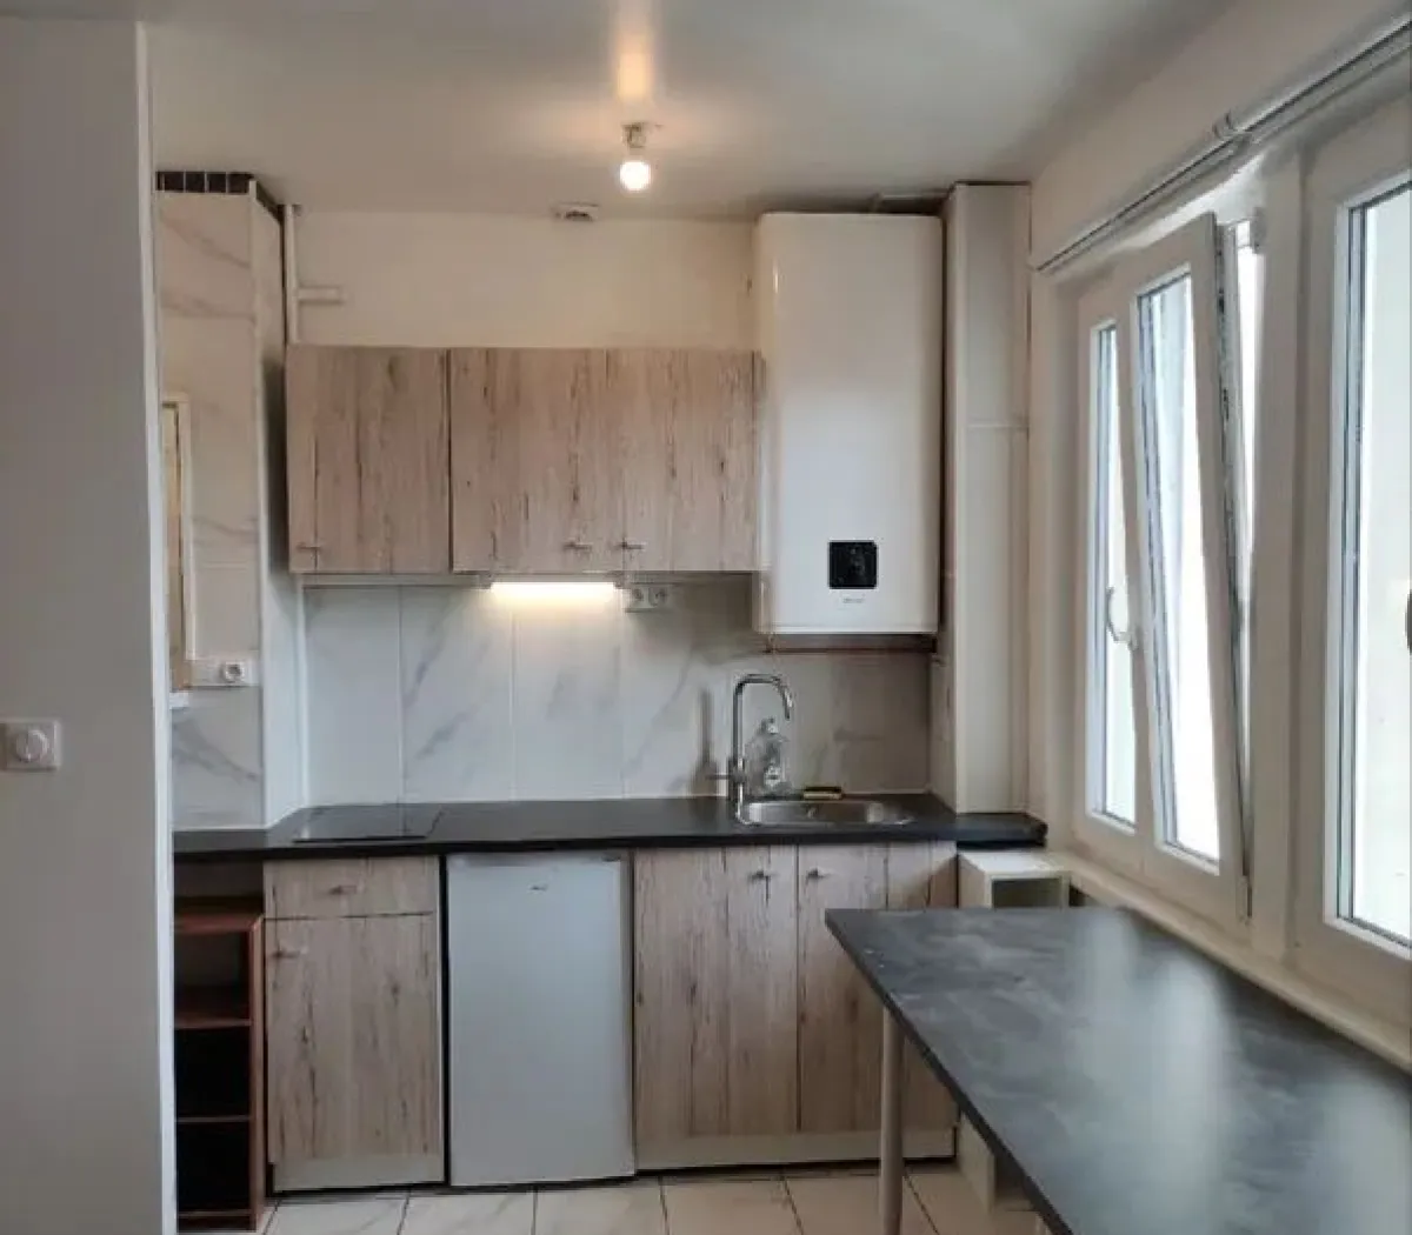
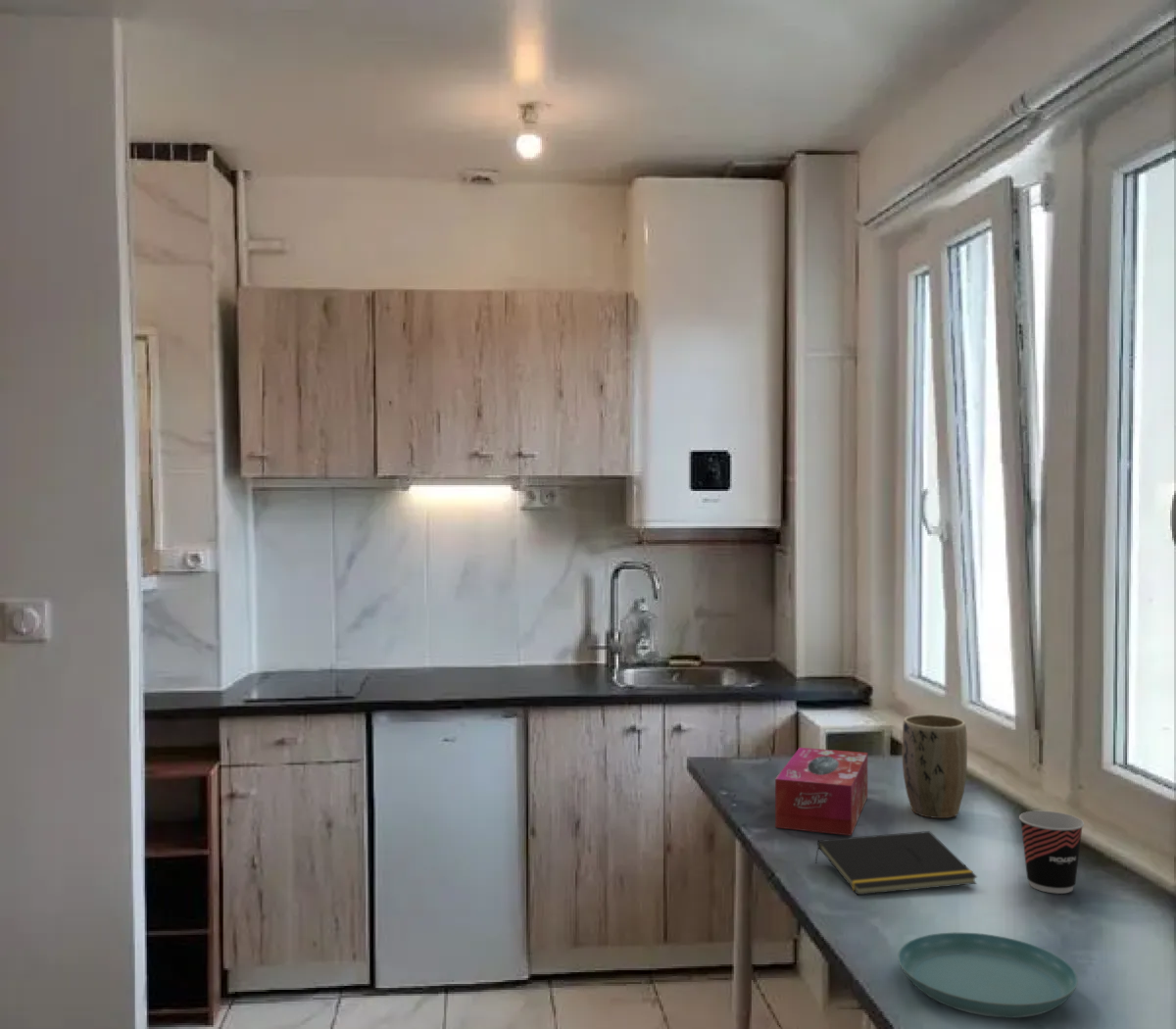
+ saucer (985, 975)
+ plant pot (934, 765)
+ cup (1051, 853)
+ notepad (895, 860)
+ tissue box (823, 788)
